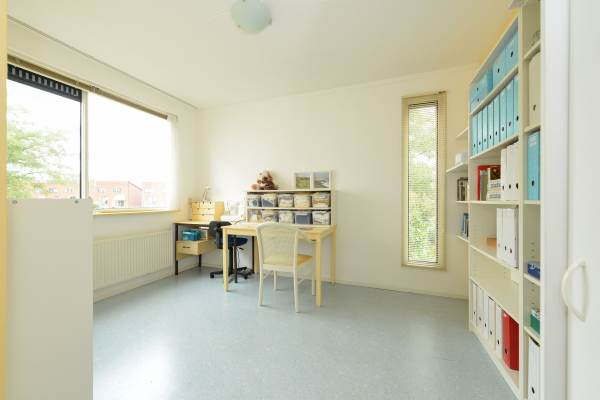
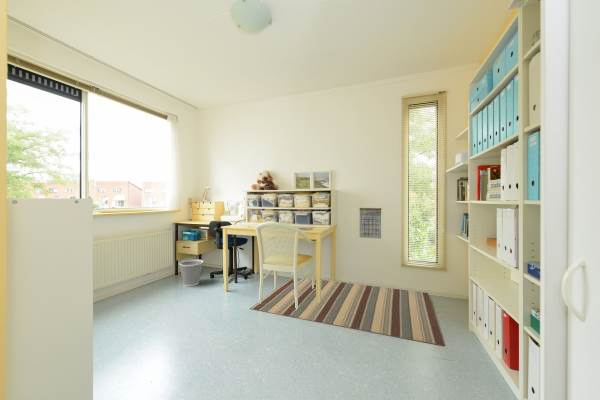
+ rug (345, 300)
+ wastebasket (191, 273)
+ calendar (370, 219)
